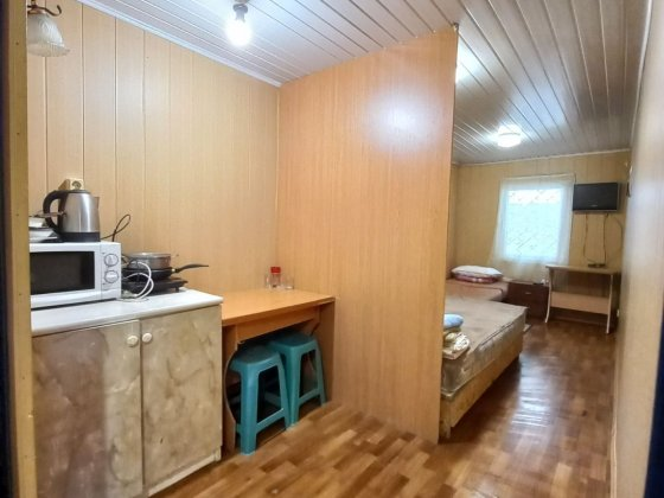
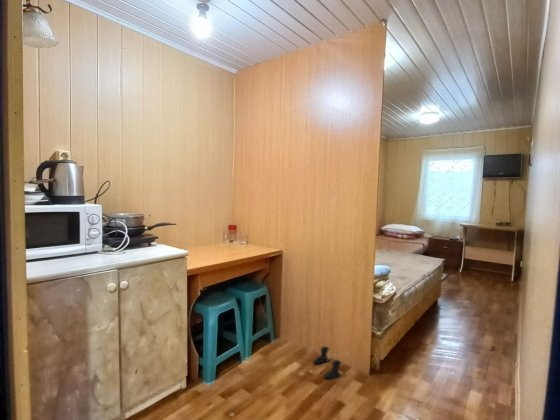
+ boots (327, 361)
